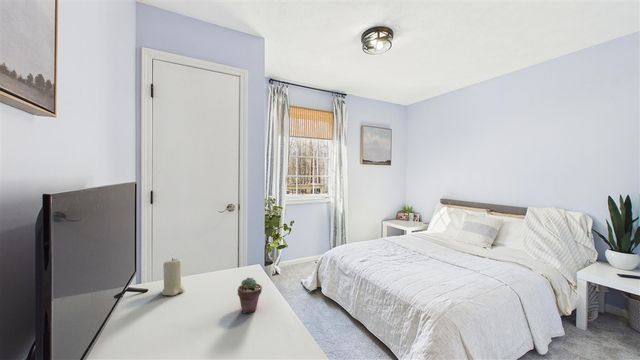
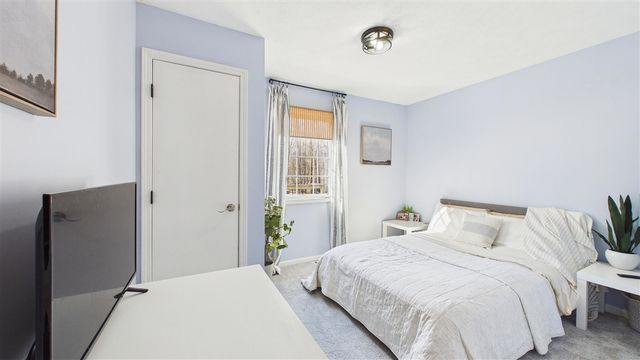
- potted succulent (249, 293)
- candle (173, 274)
